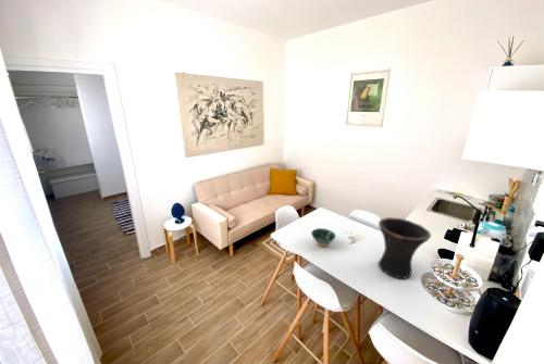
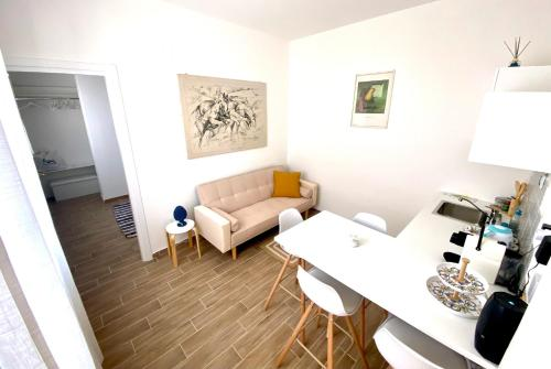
- vase (399, 248)
- bowl (322, 239)
